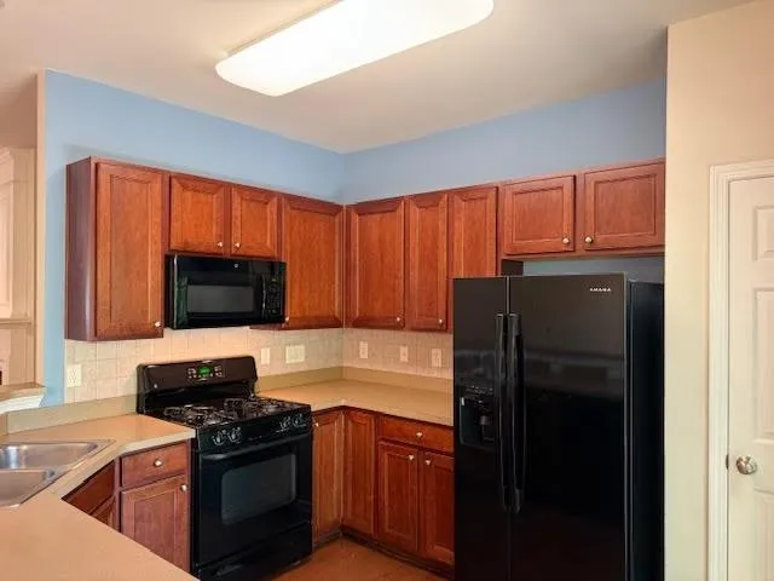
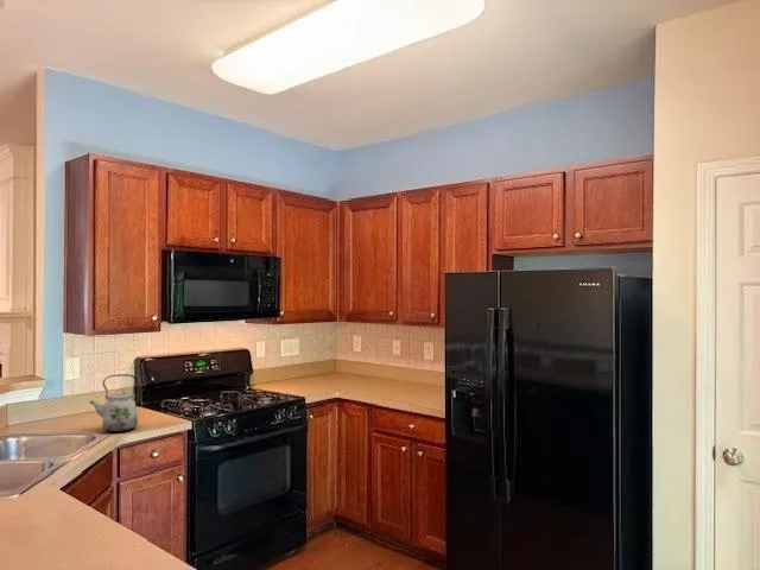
+ kettle (113, 401)
